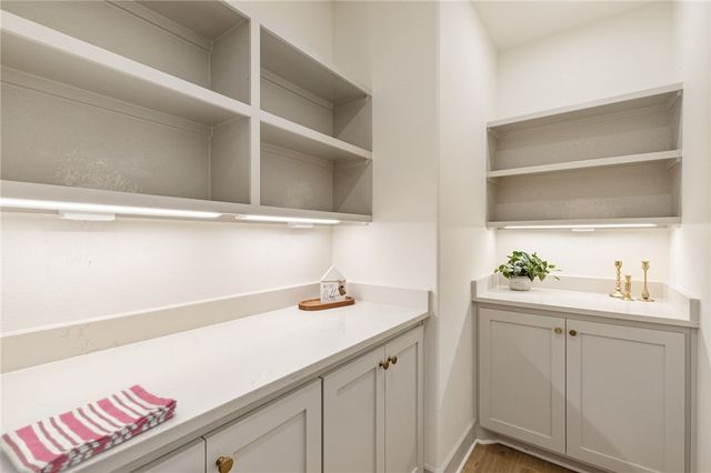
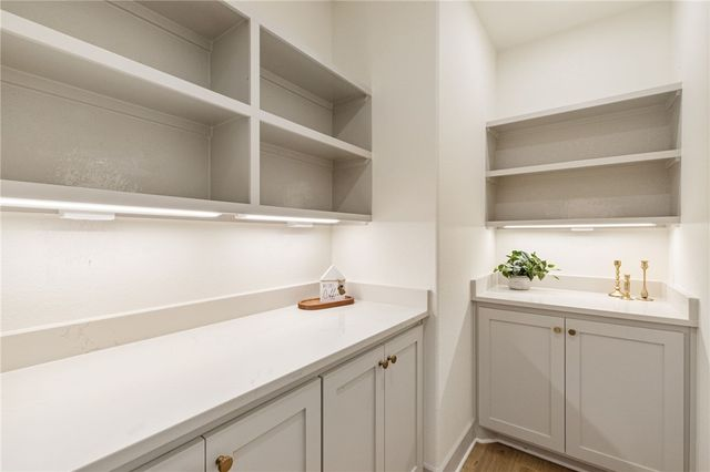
- dish towel (94, 421)
